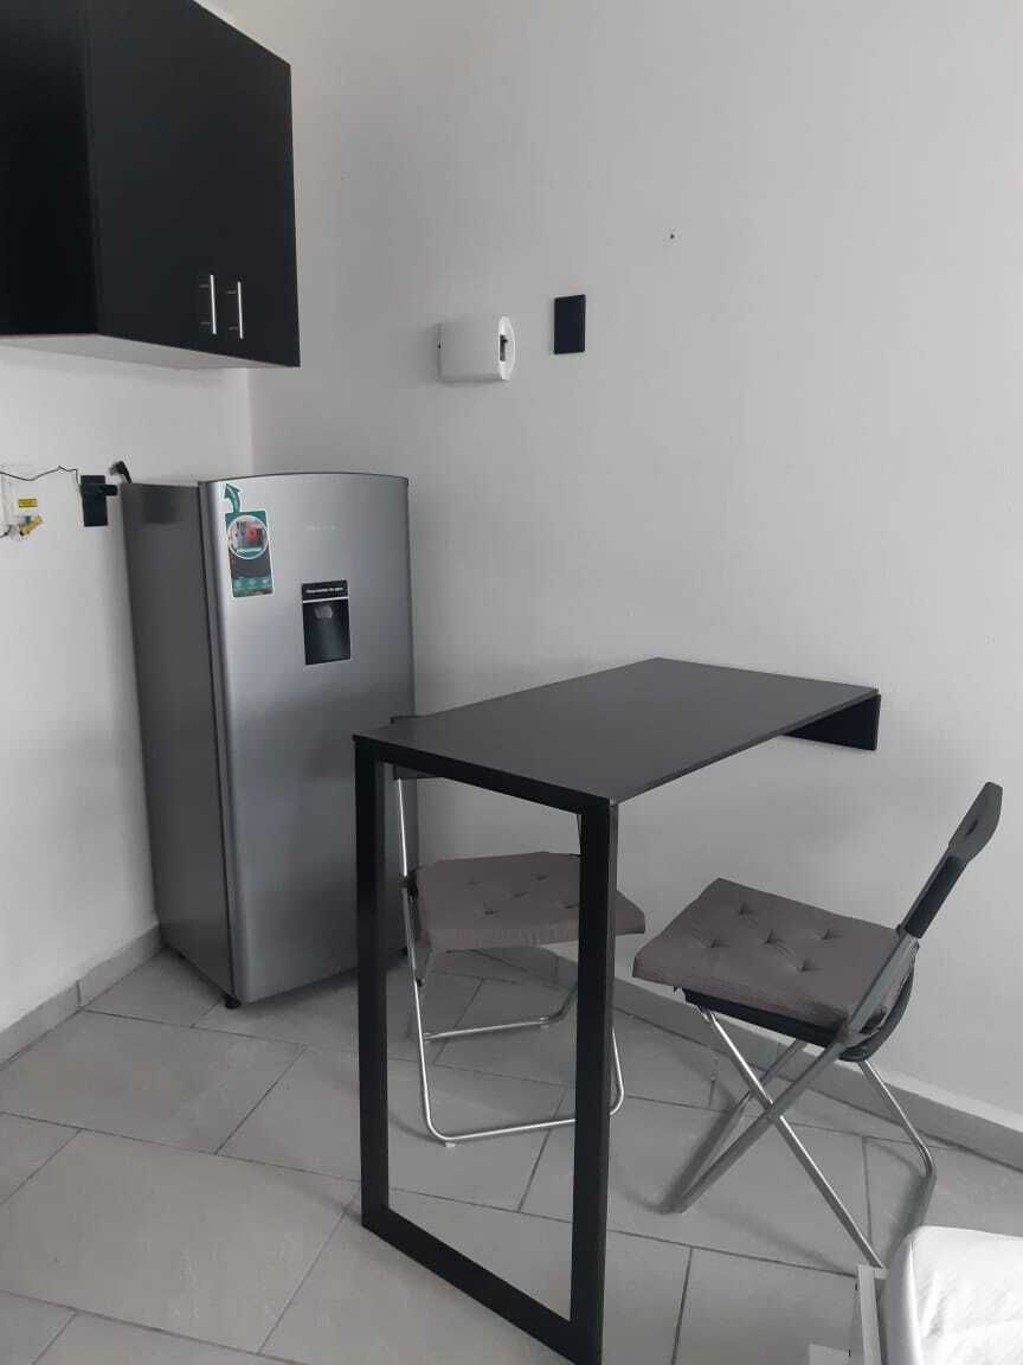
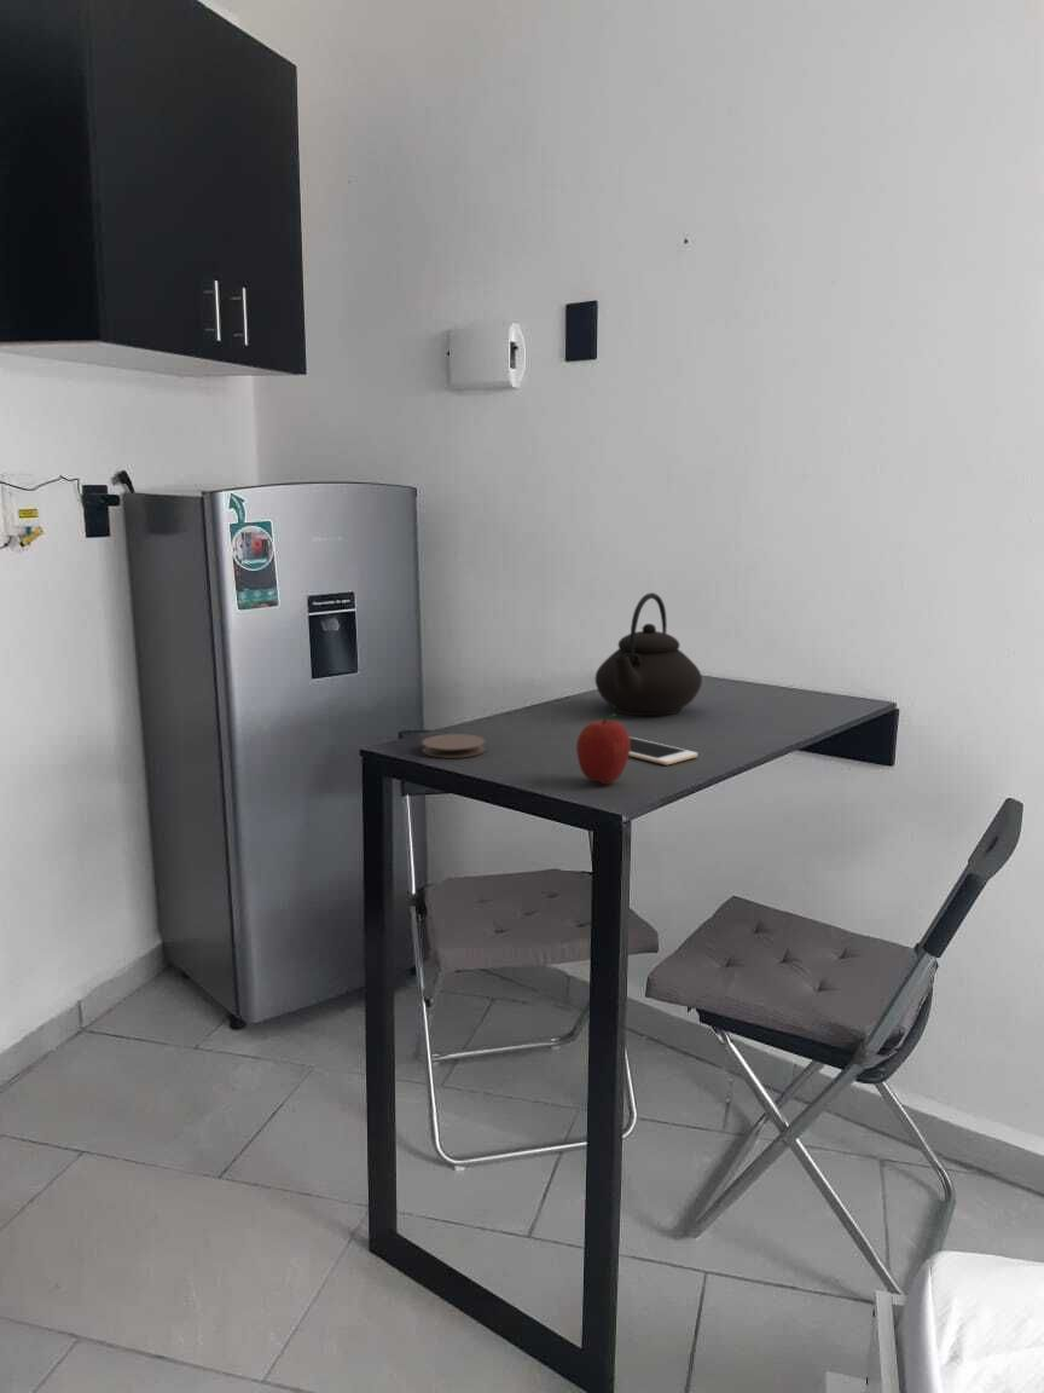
+ teapot (644, 653)
+ cell phone (643, 748)
+ coaster (453, 745)
+ fruit (603, 747)
